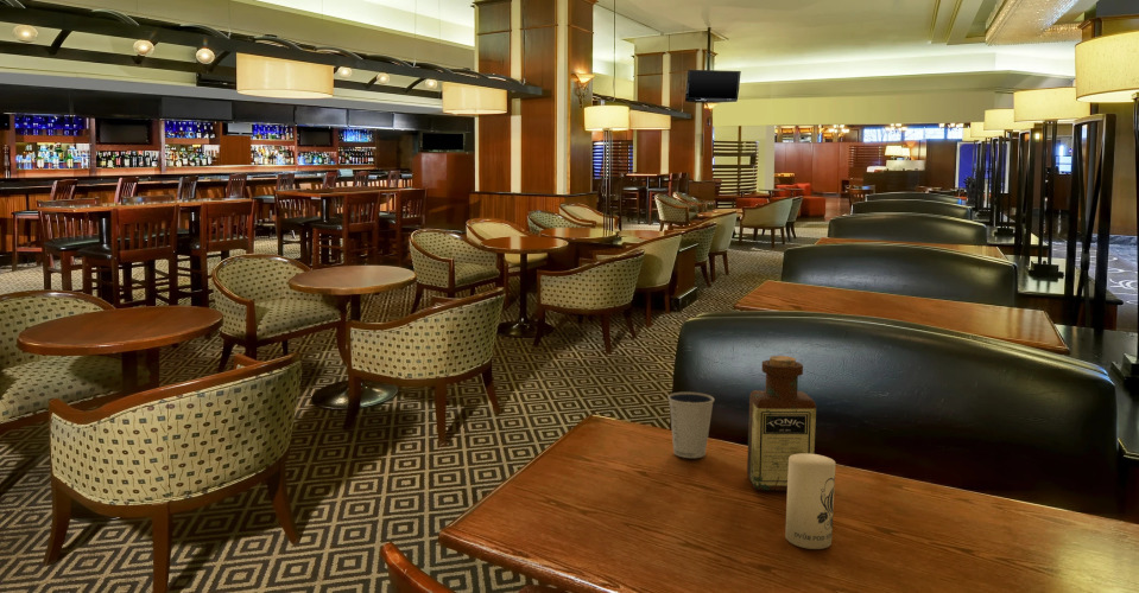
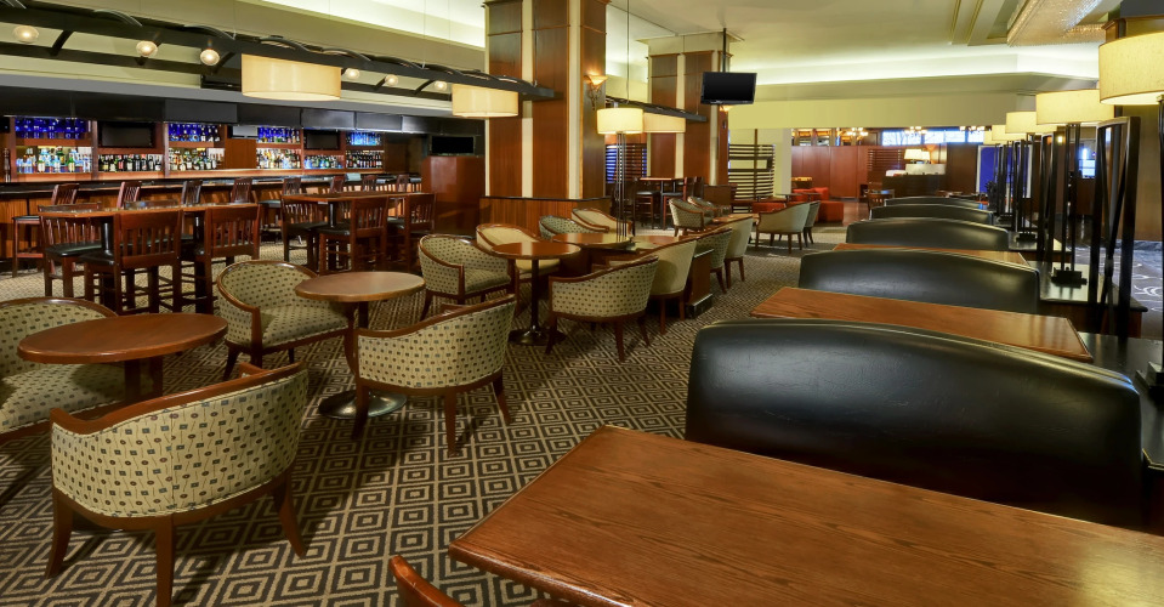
- bottle (780, 421)
- candle (810, 499)
- dixie cup (690, 426)
